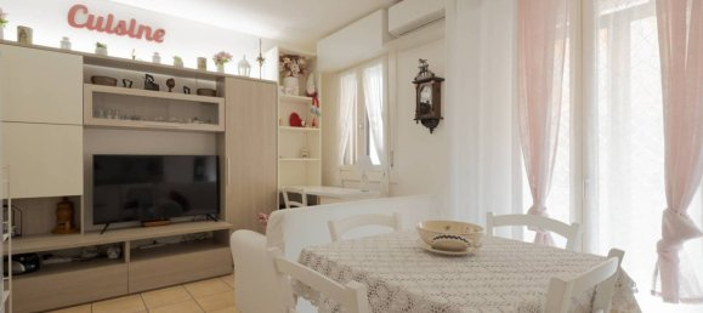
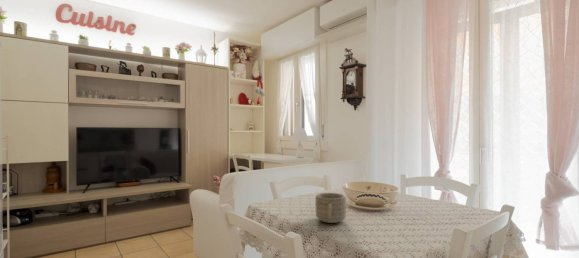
+ mug (330, 209)
